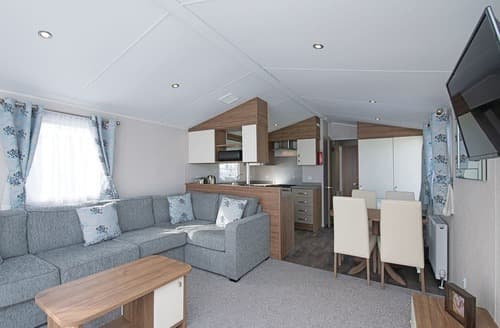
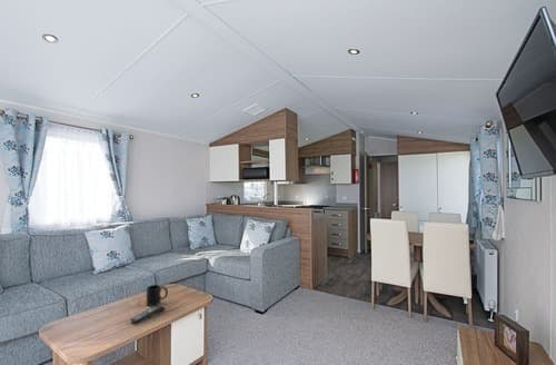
+ remote control (148, 313)
+ mug (156, 294)
